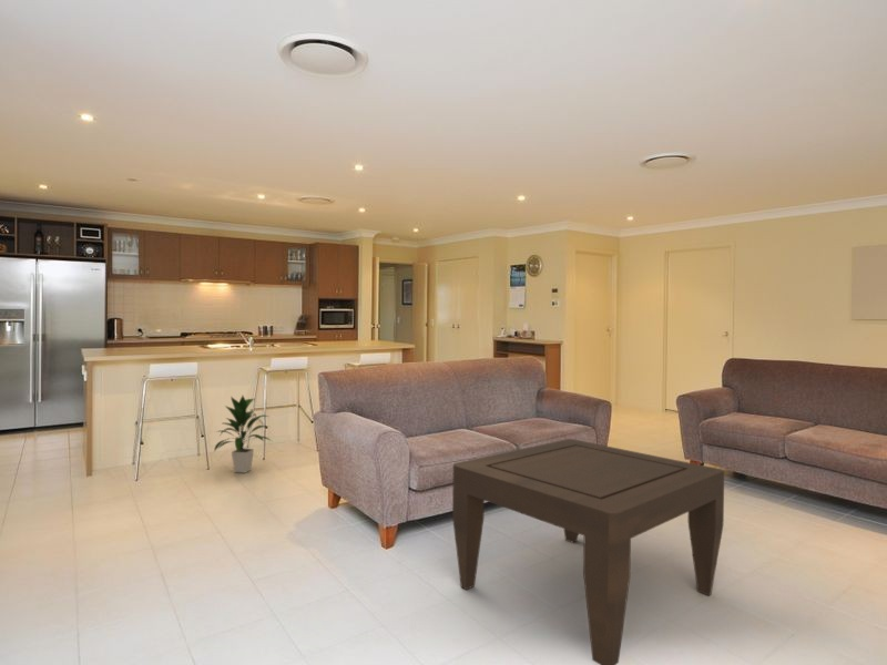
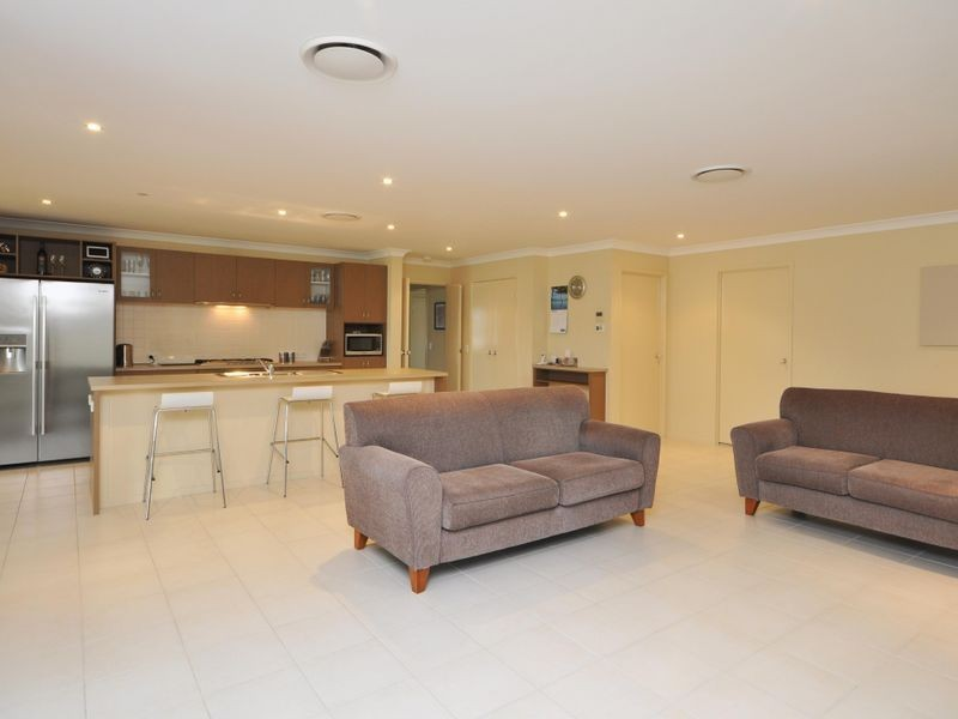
- indoor plant (241, 431)
- coffee table (585, 528)
